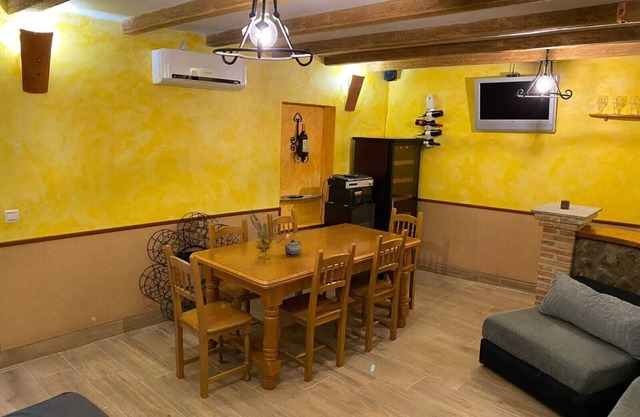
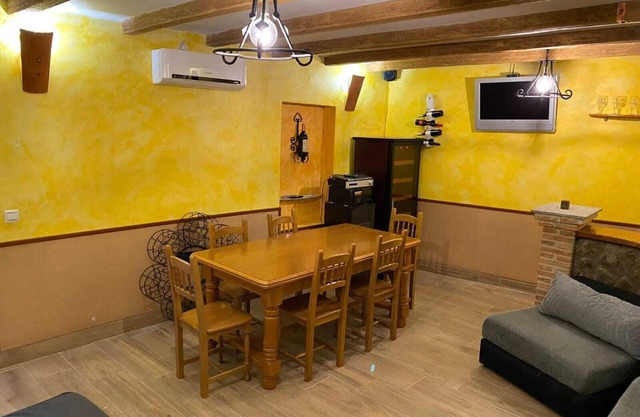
- teapot (292, 247)
- flower arrangement (263, 239)
